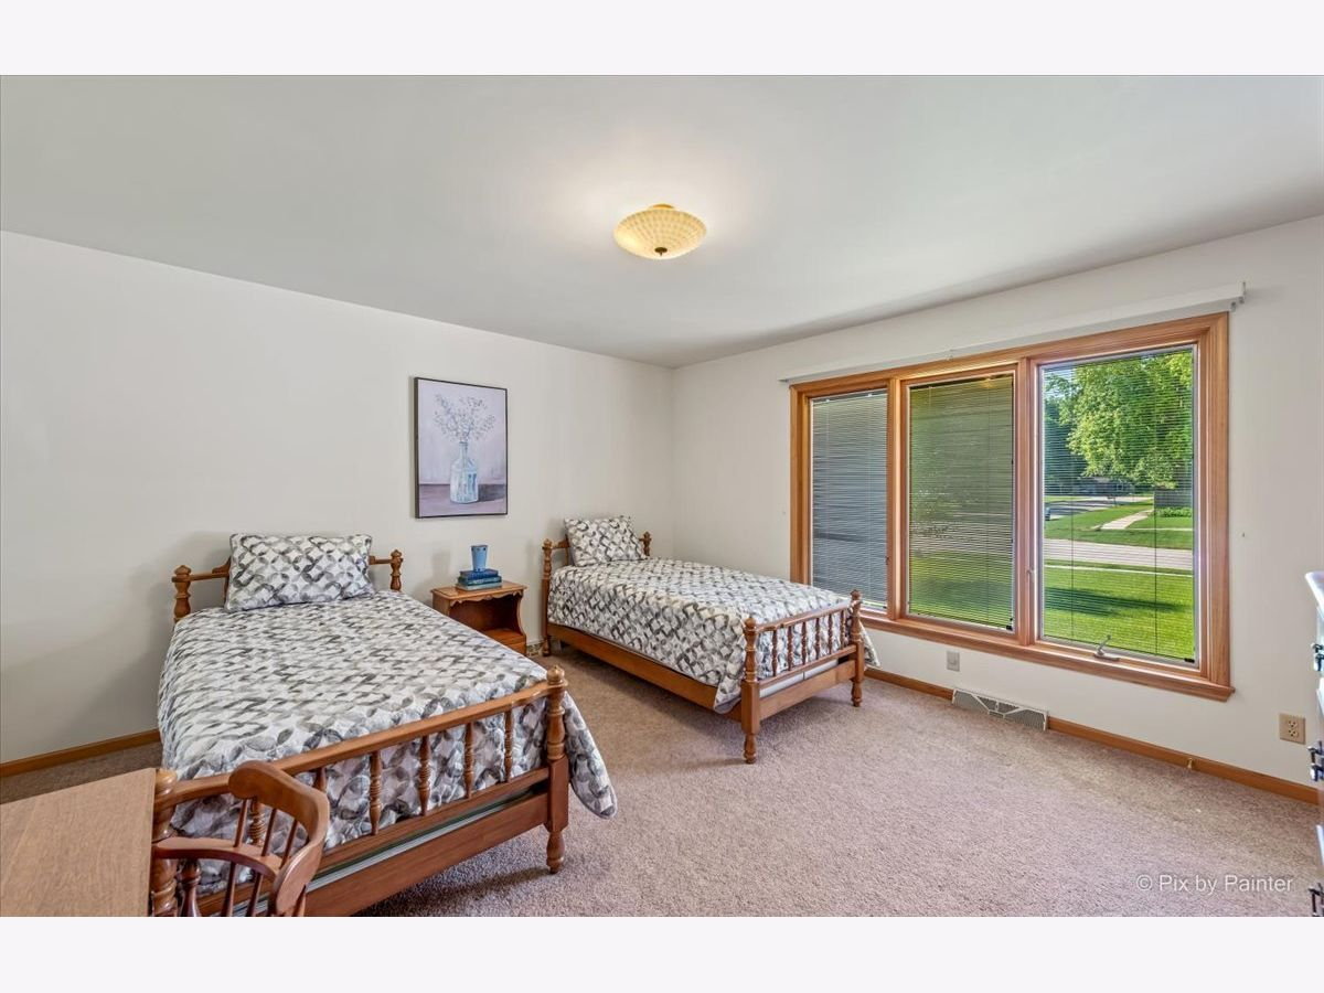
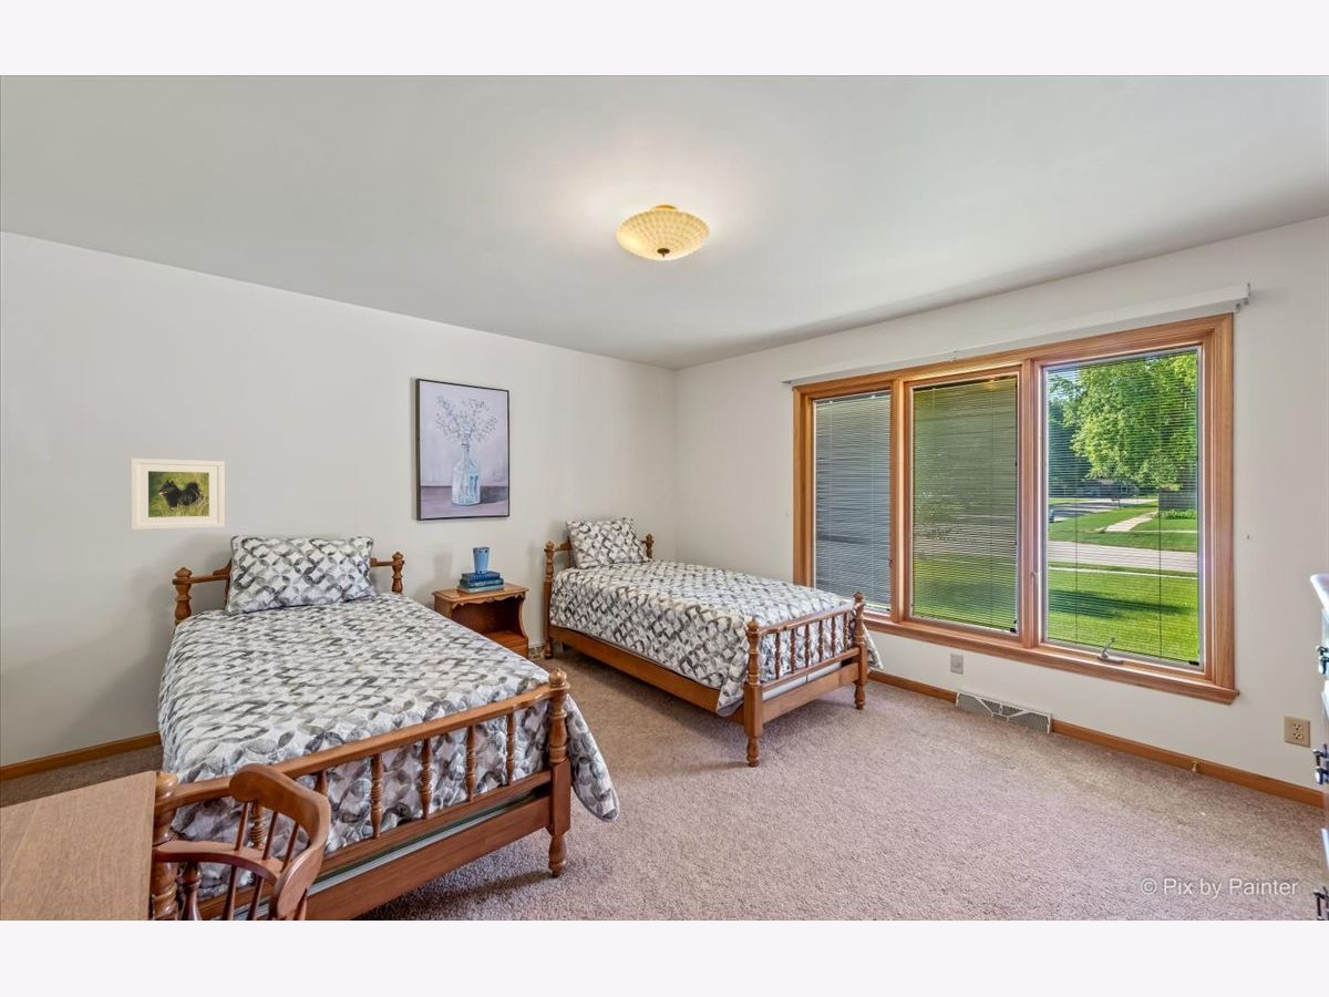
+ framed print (179, 494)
